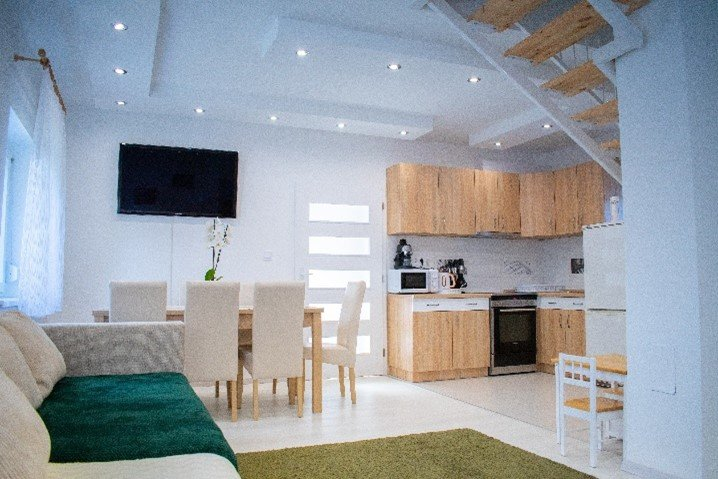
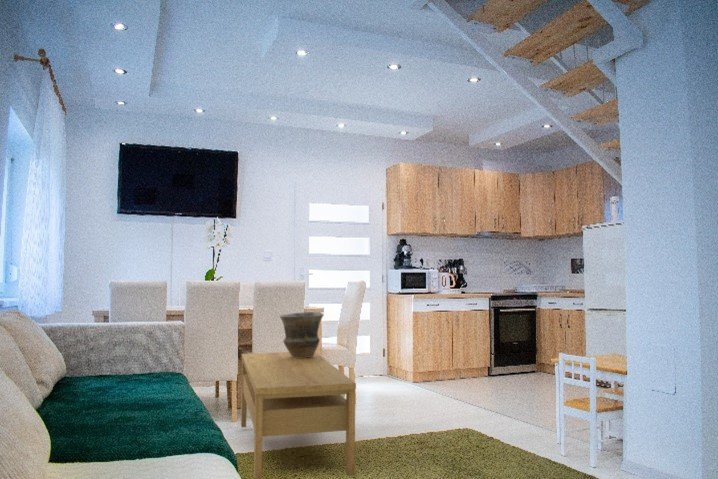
+ vase (301, 334)
+ coffee table (289, 407)
